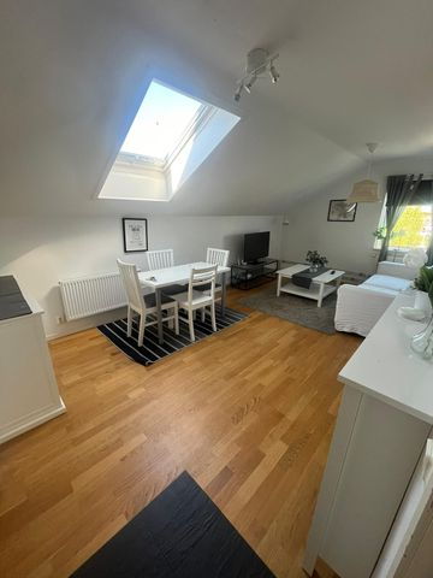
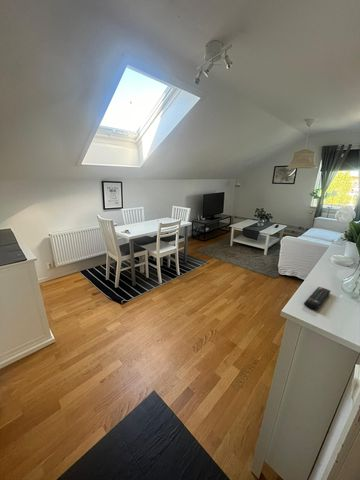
+ remote control (318, 297)
